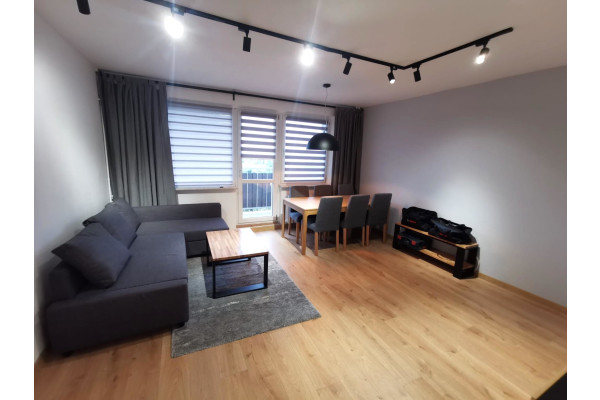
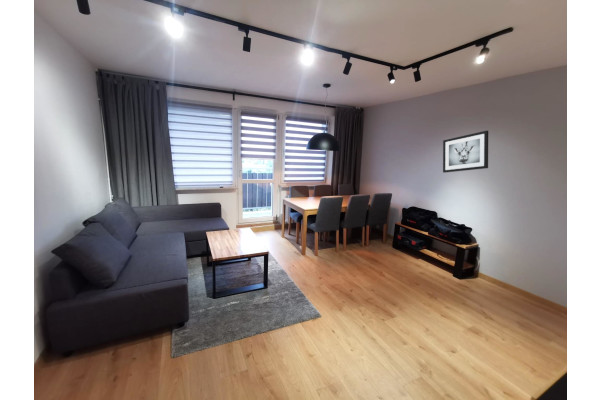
+ wall art (463, 153)
